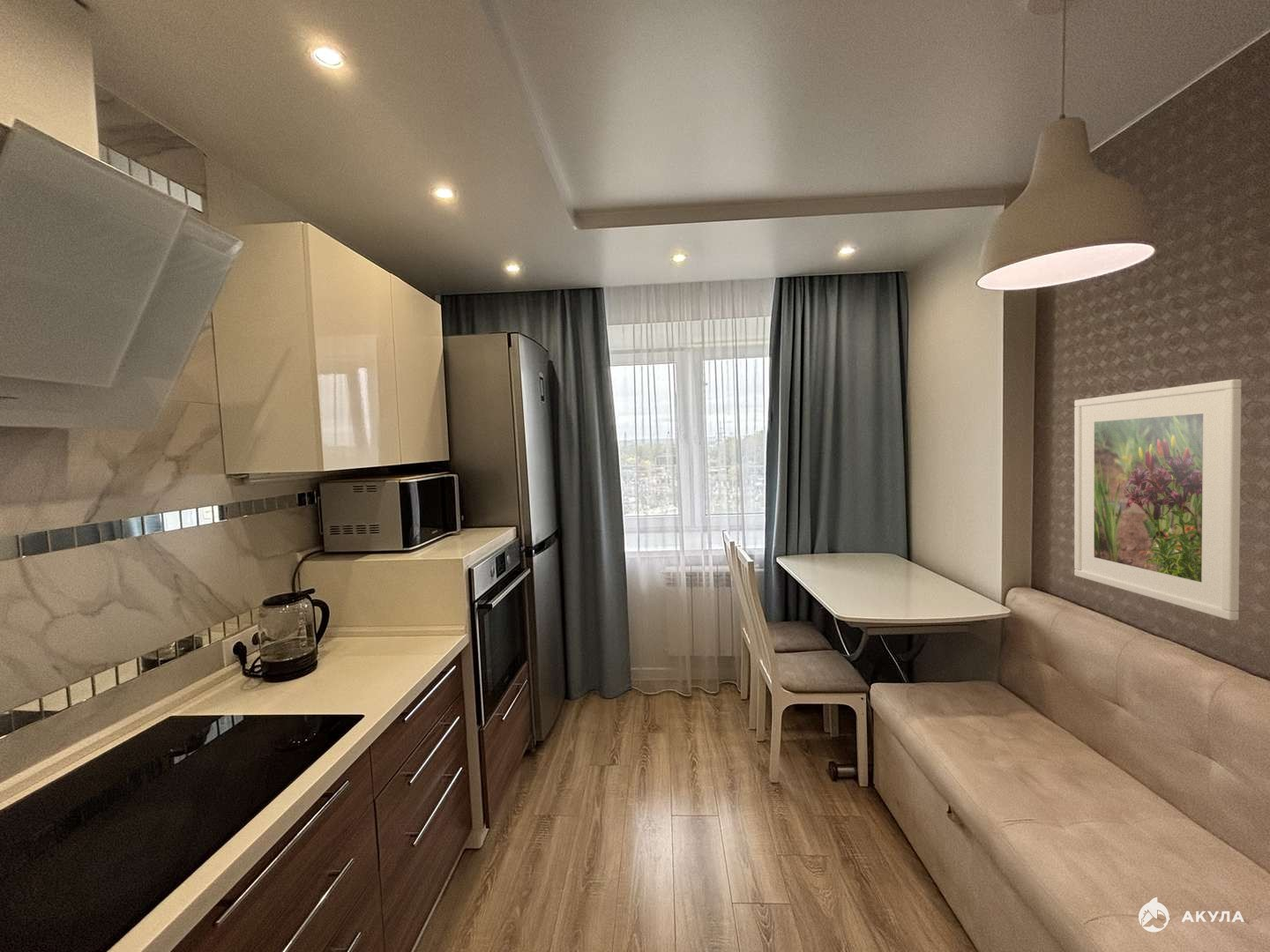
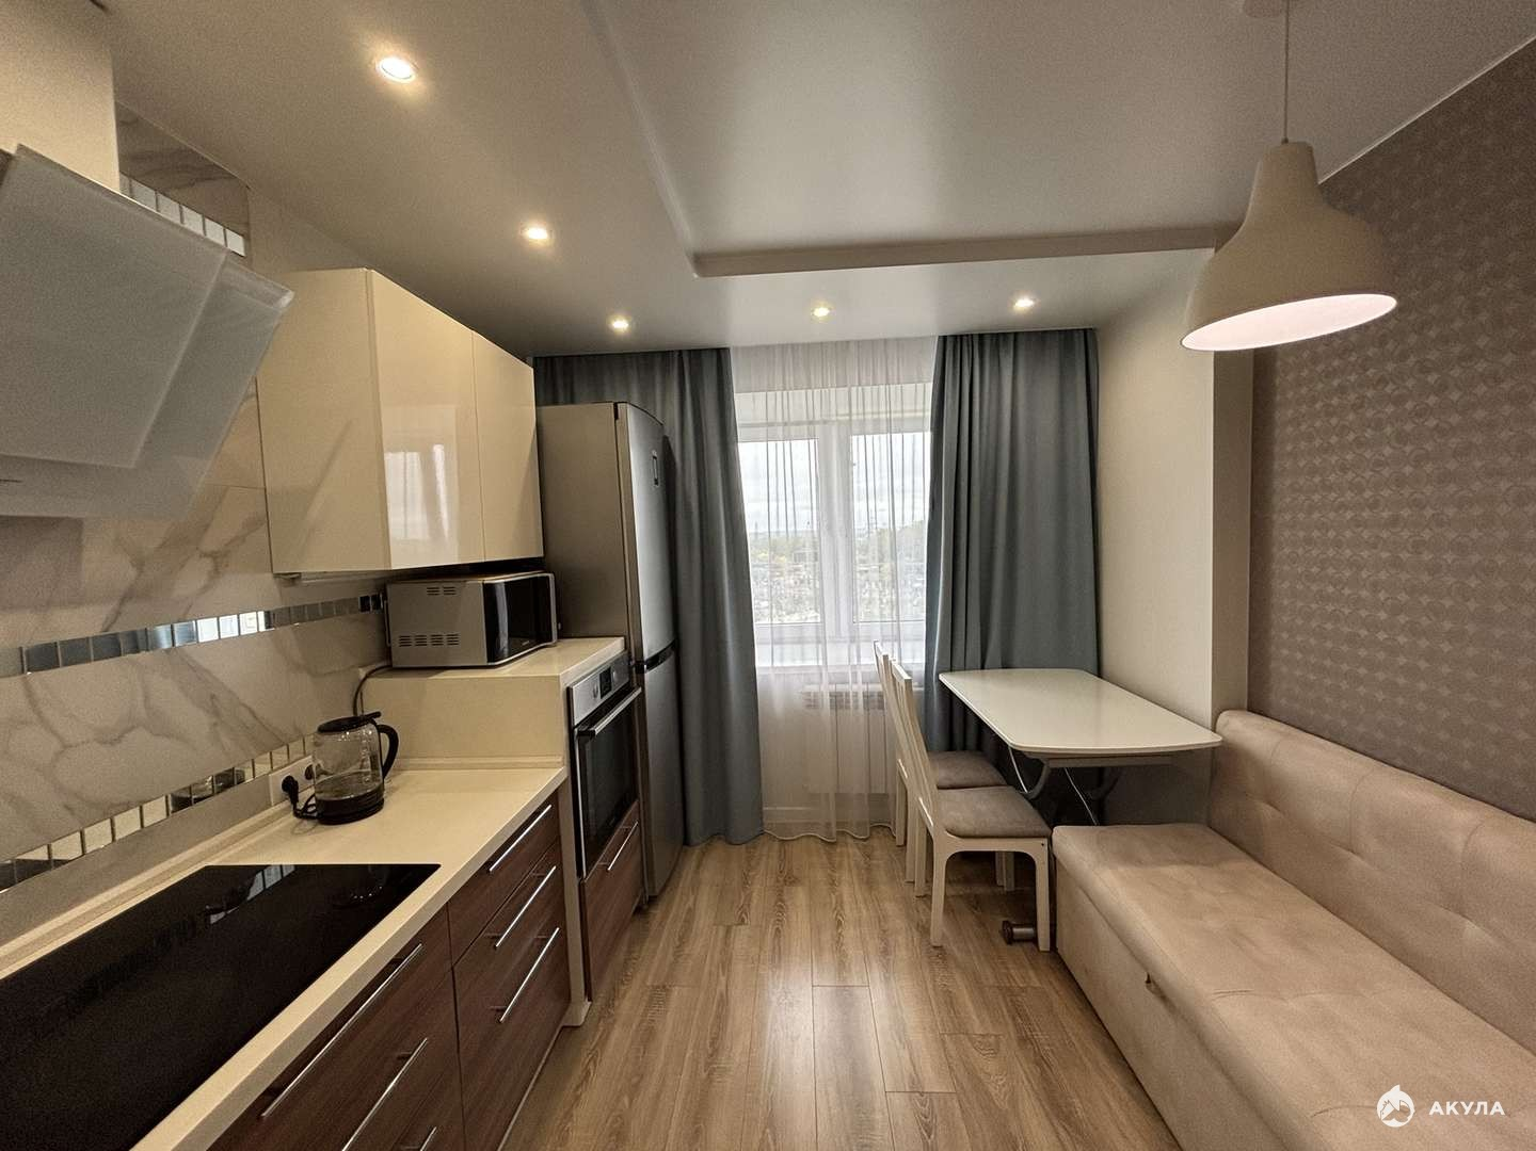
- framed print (1144, 493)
